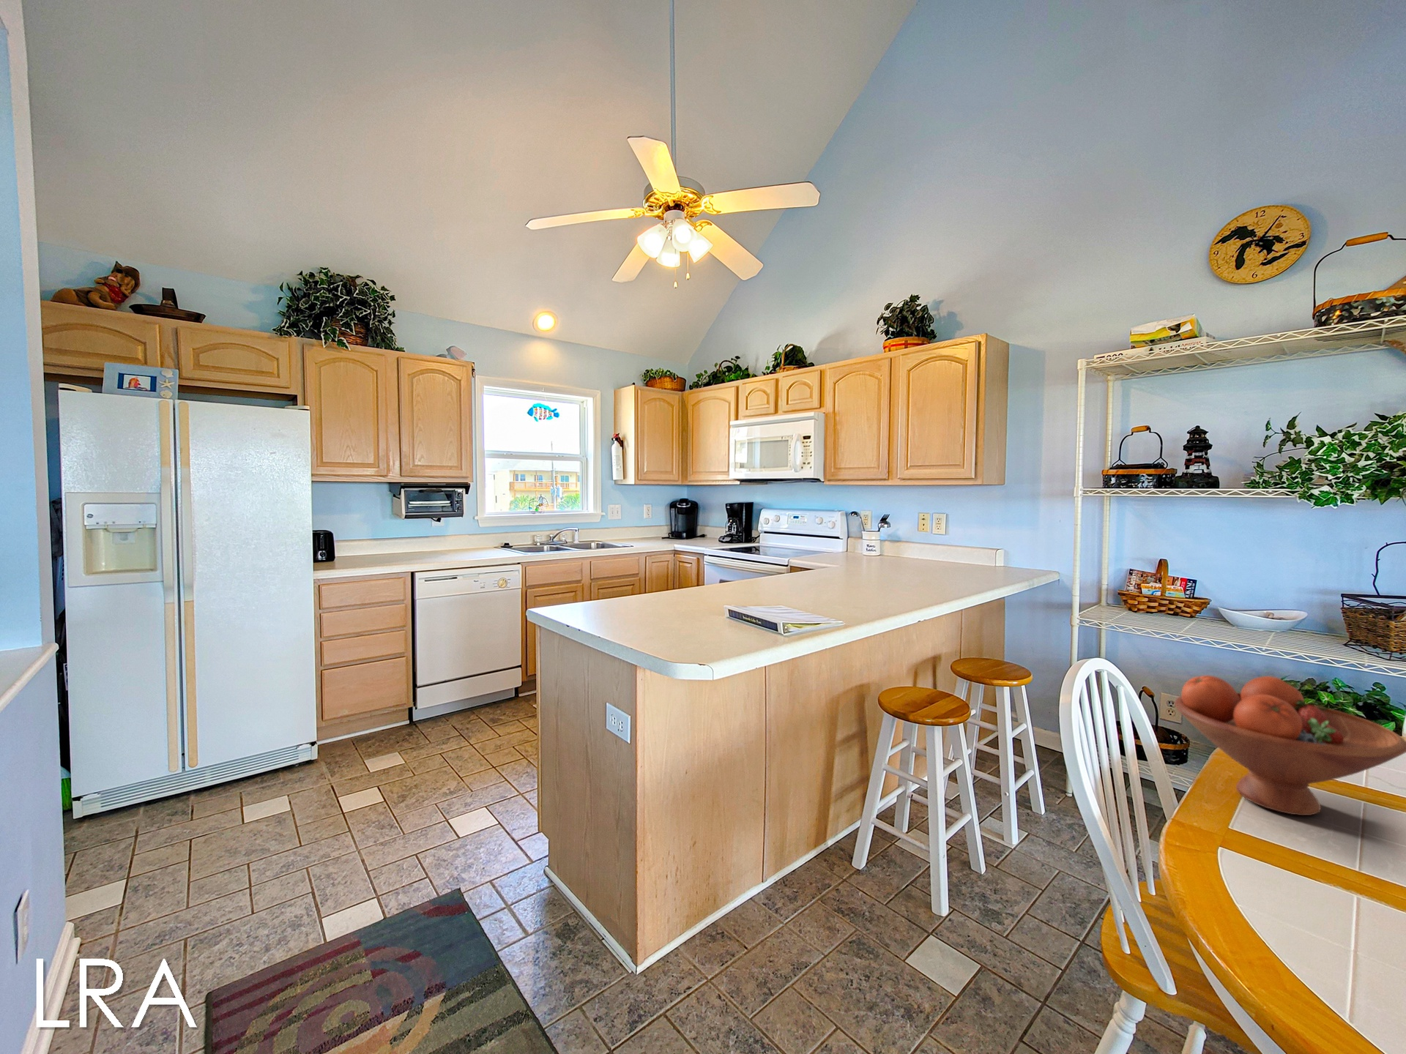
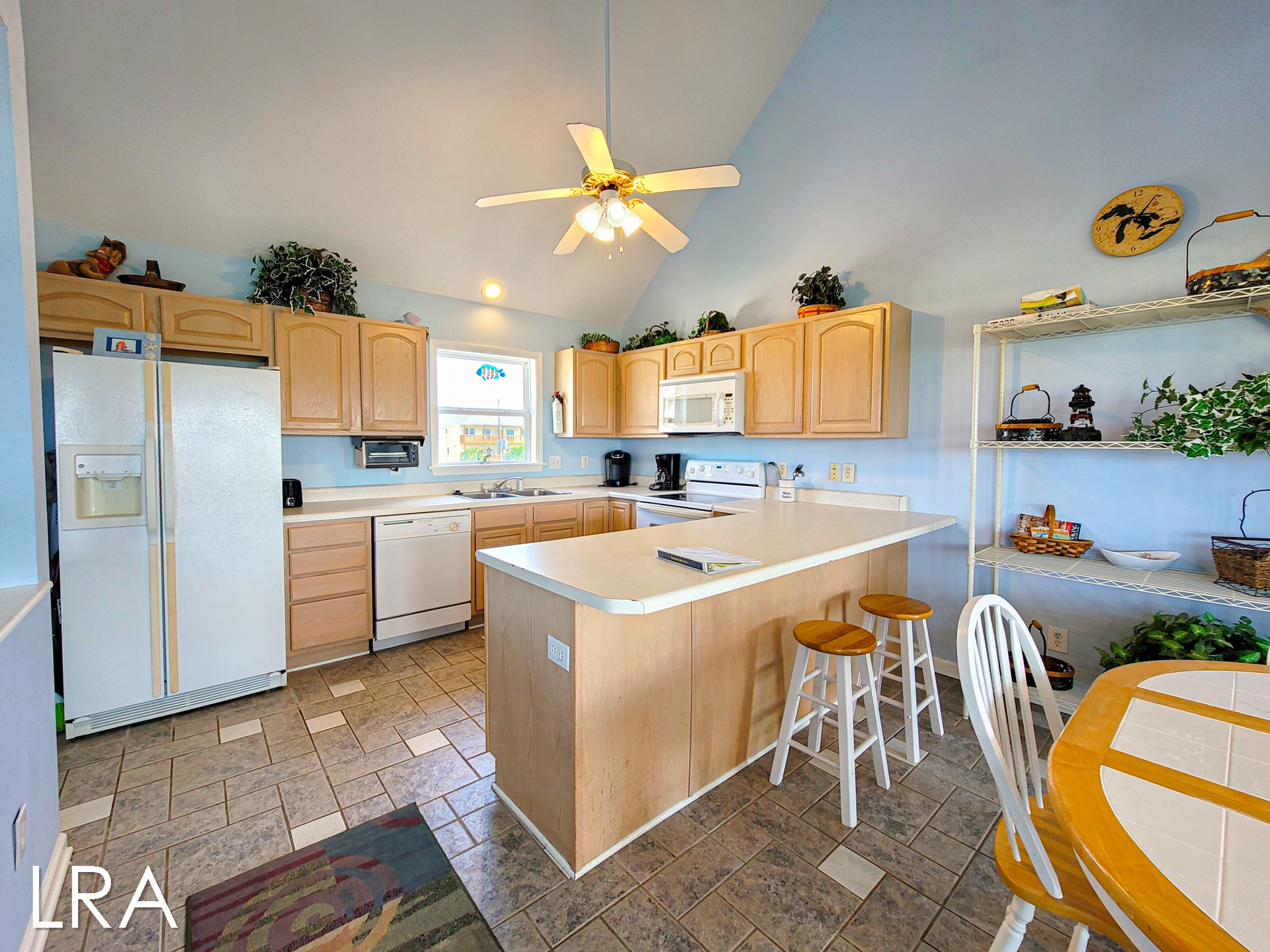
- fruit bowl (1279, 743)
